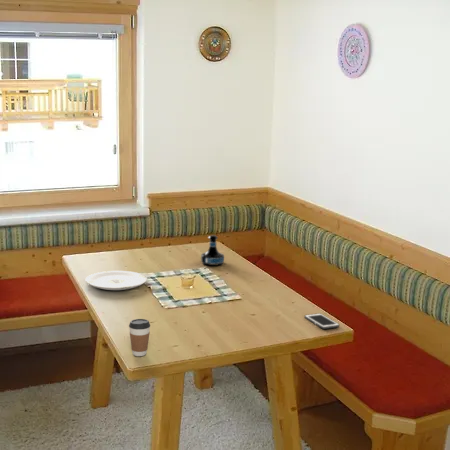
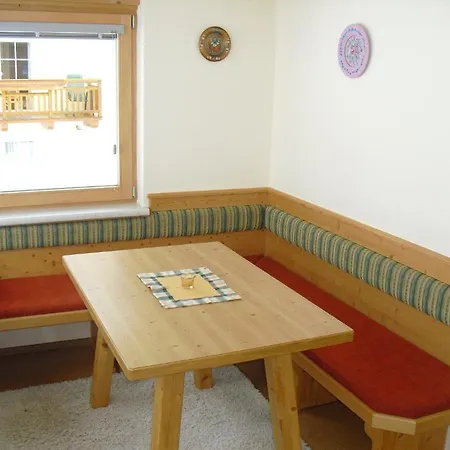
- plate (116, 281)
- tequila bottle (212, 249)
- cell phone (321, 321)
- coffee cup (139, 337)
